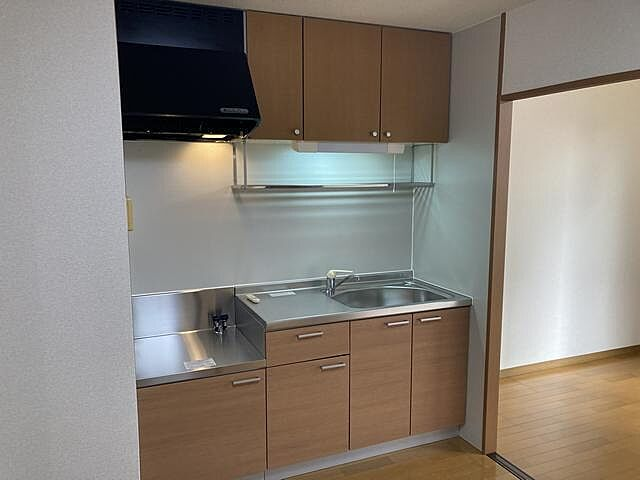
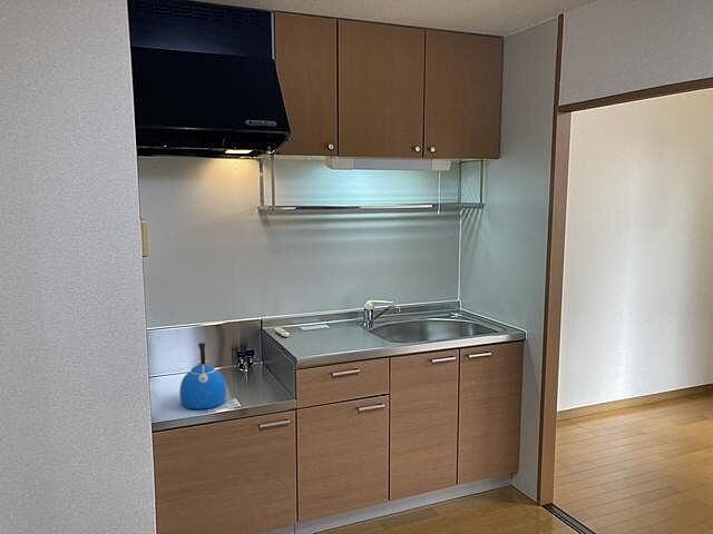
+ kettle (202, 370)
